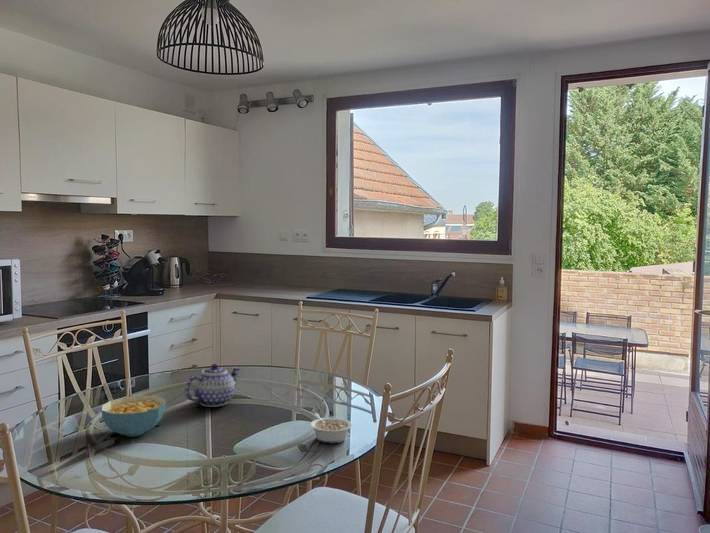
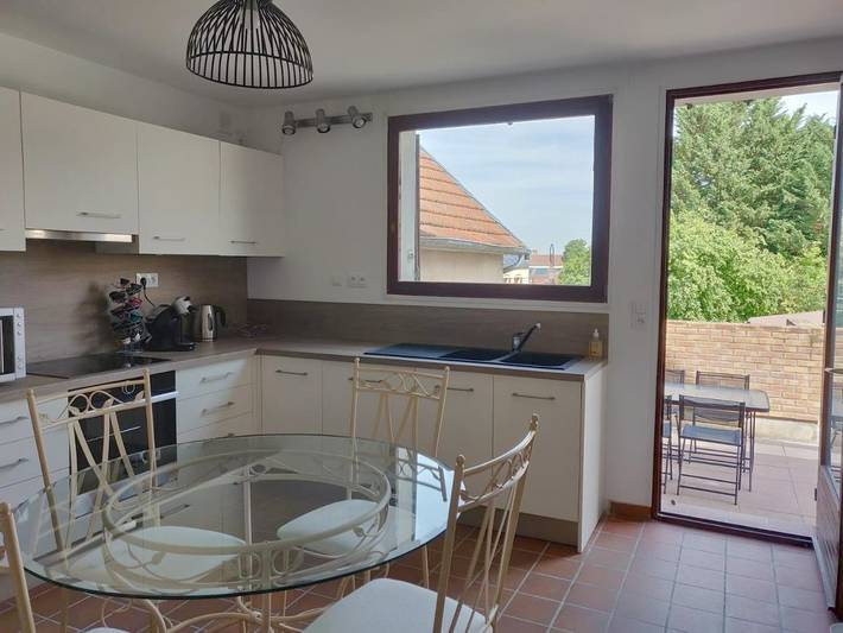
- teapot (214, 383)
- legume (329, 429)
- cereal bowl (134, 418)
